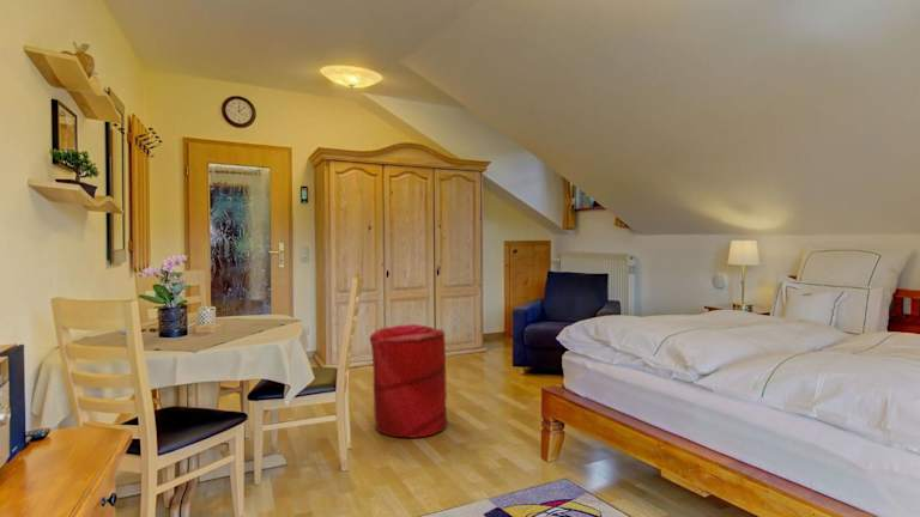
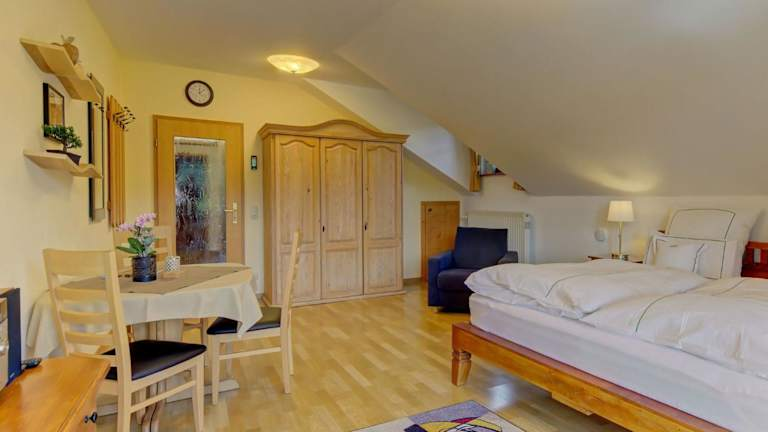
- laundry hamper (408, 377)
